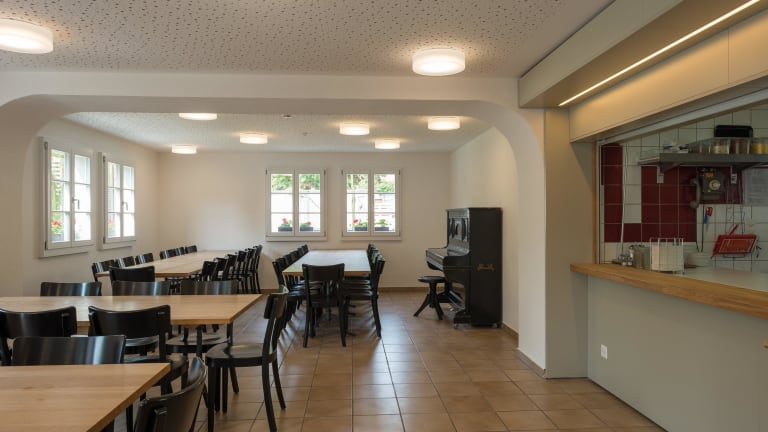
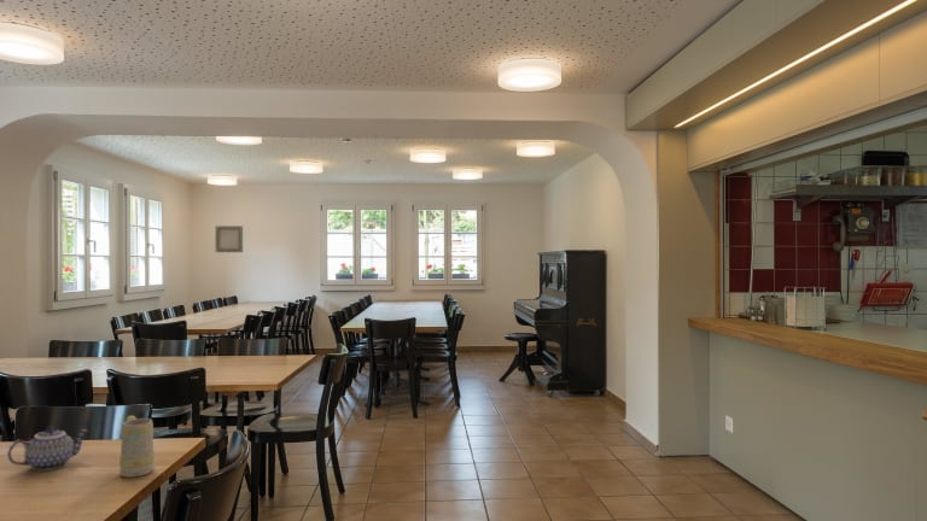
+ mug (135, 444)
+ teapot (49, 446)
+ wall art (228, 239)
